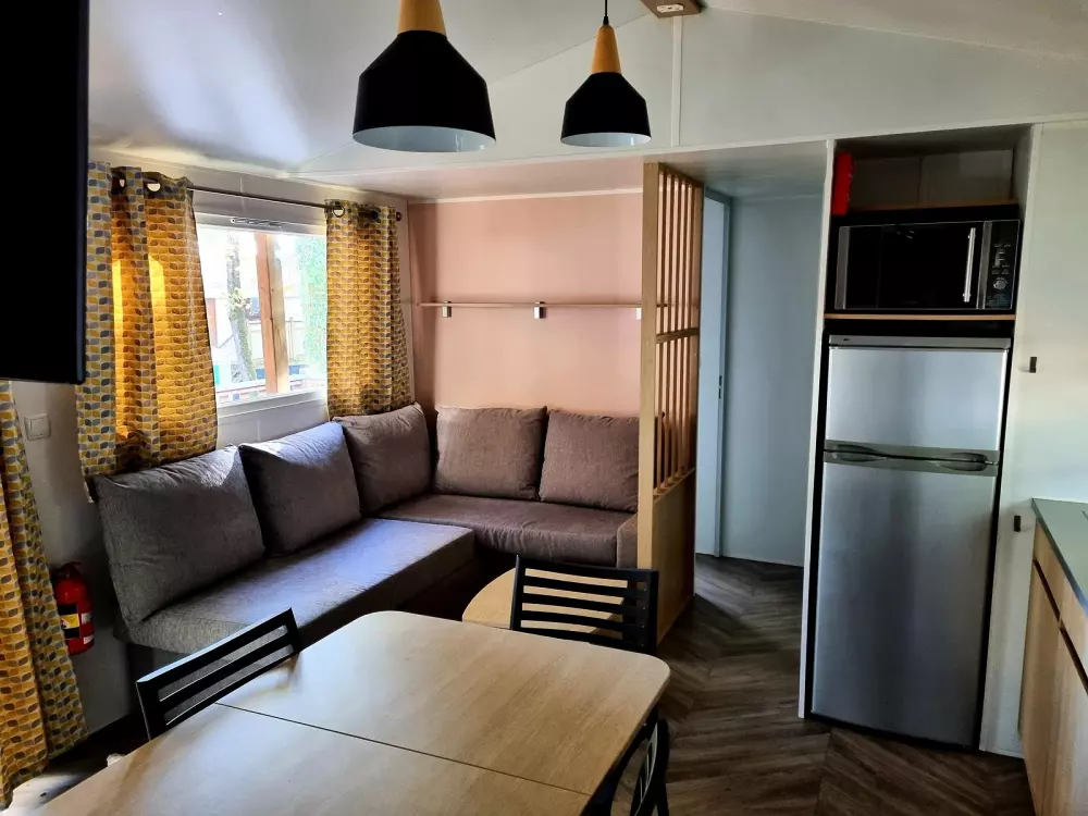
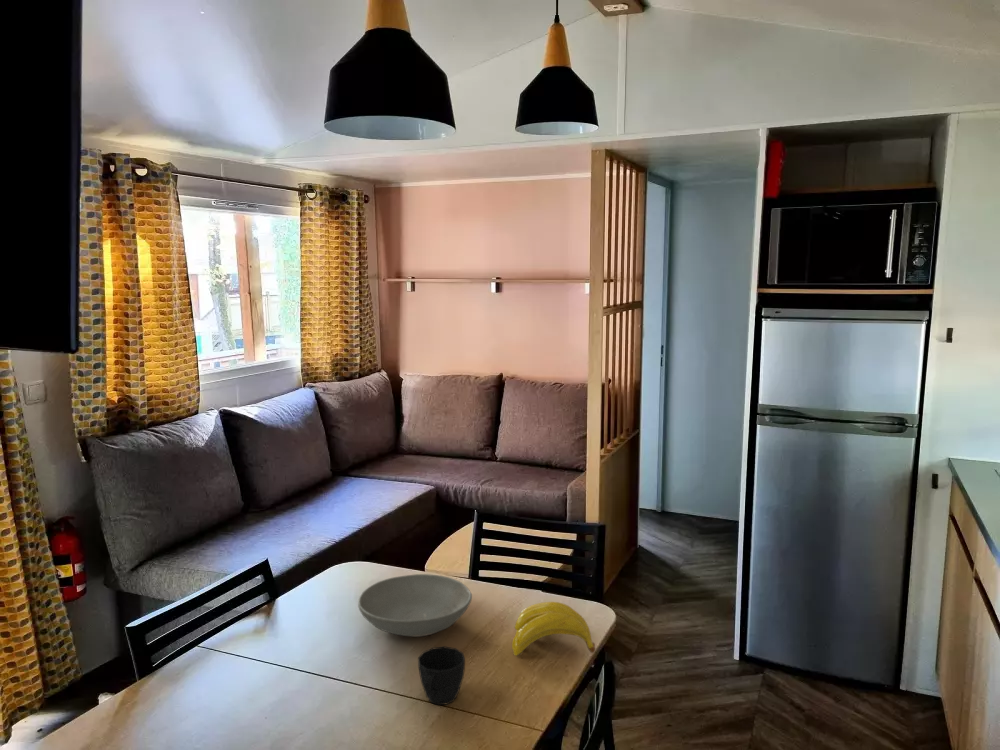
+ banana (553, 627)
+ bowl (416, 610)
+ cup (439, 678)
